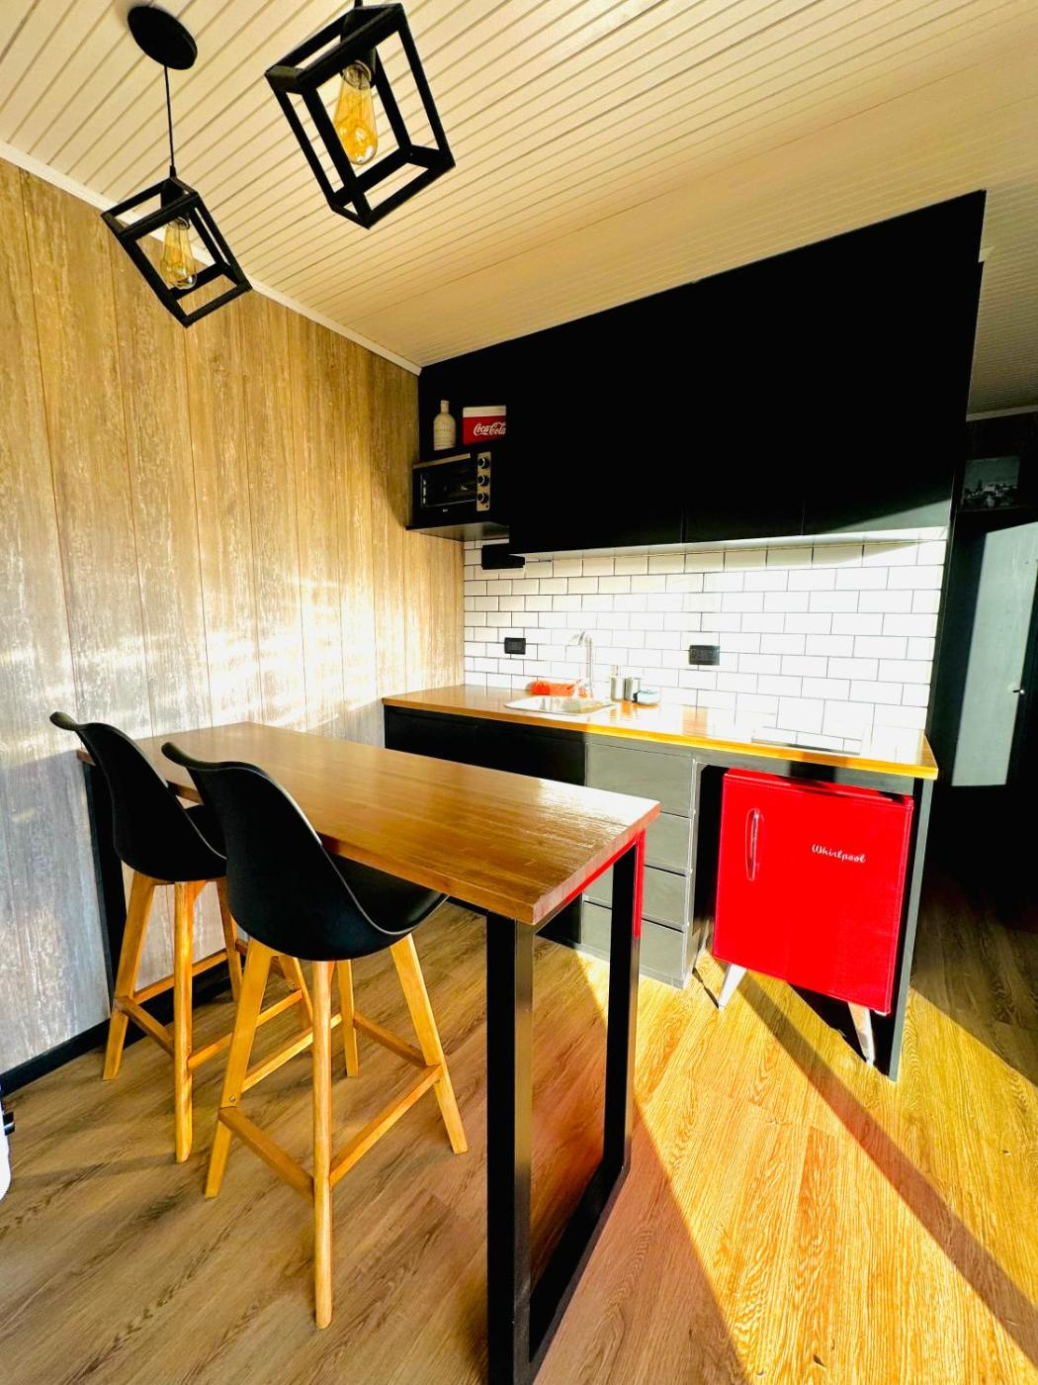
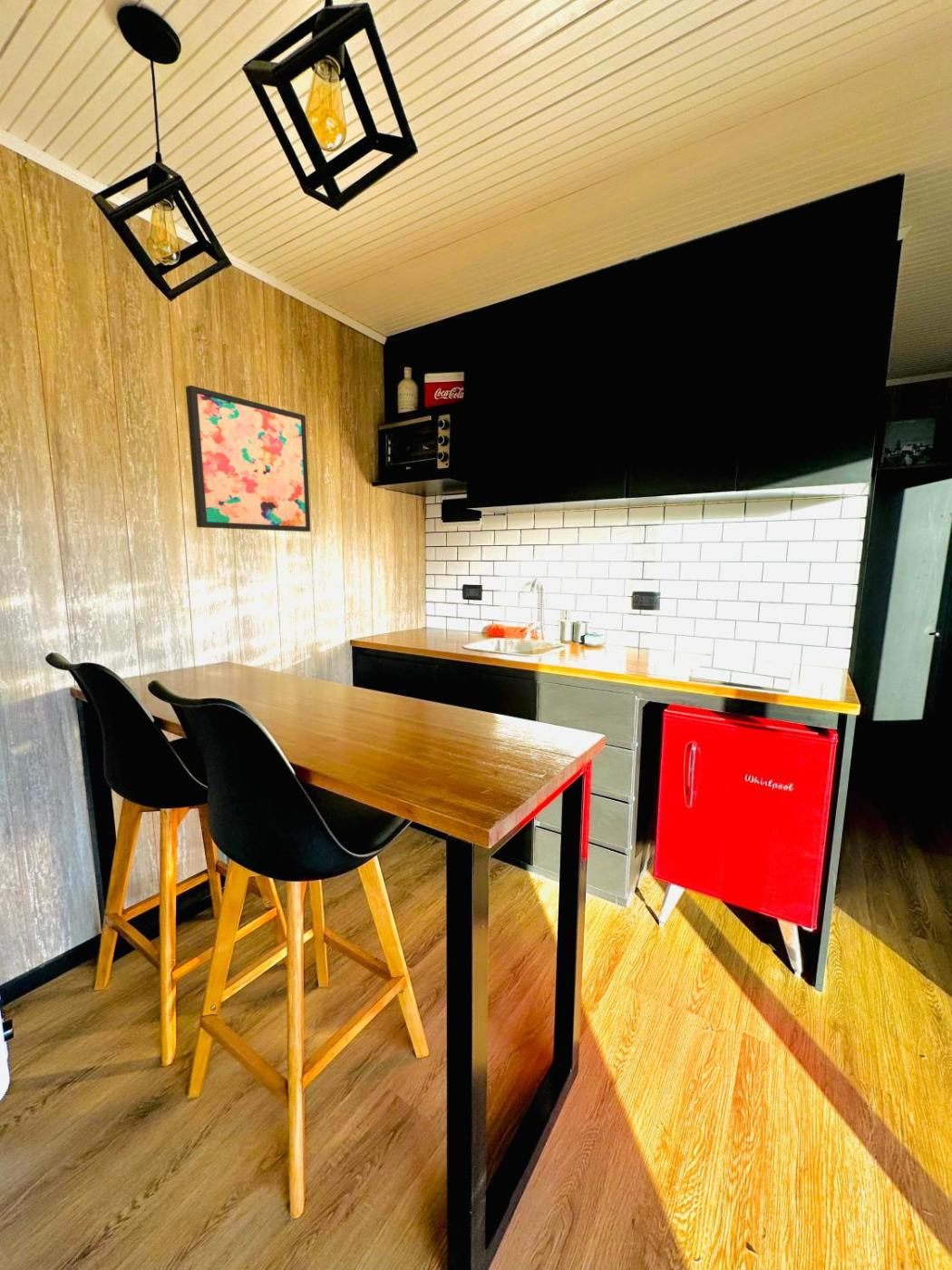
+ wall art (255, 467)
